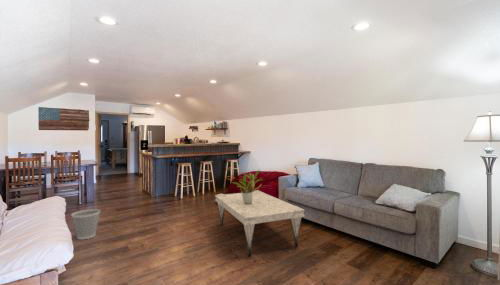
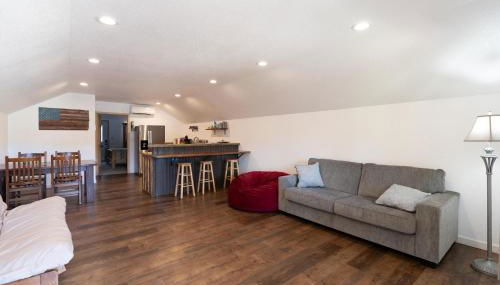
- coffee table (254, 217)
- wastebasket (86, 224)
- potted plant (250, 187)
